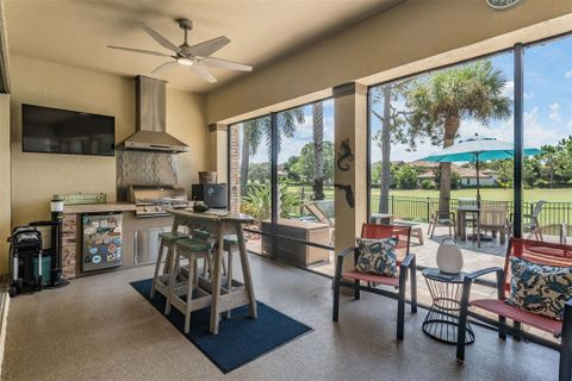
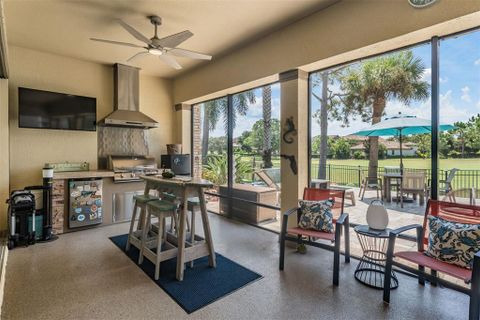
+ potted plant (304, 238)
